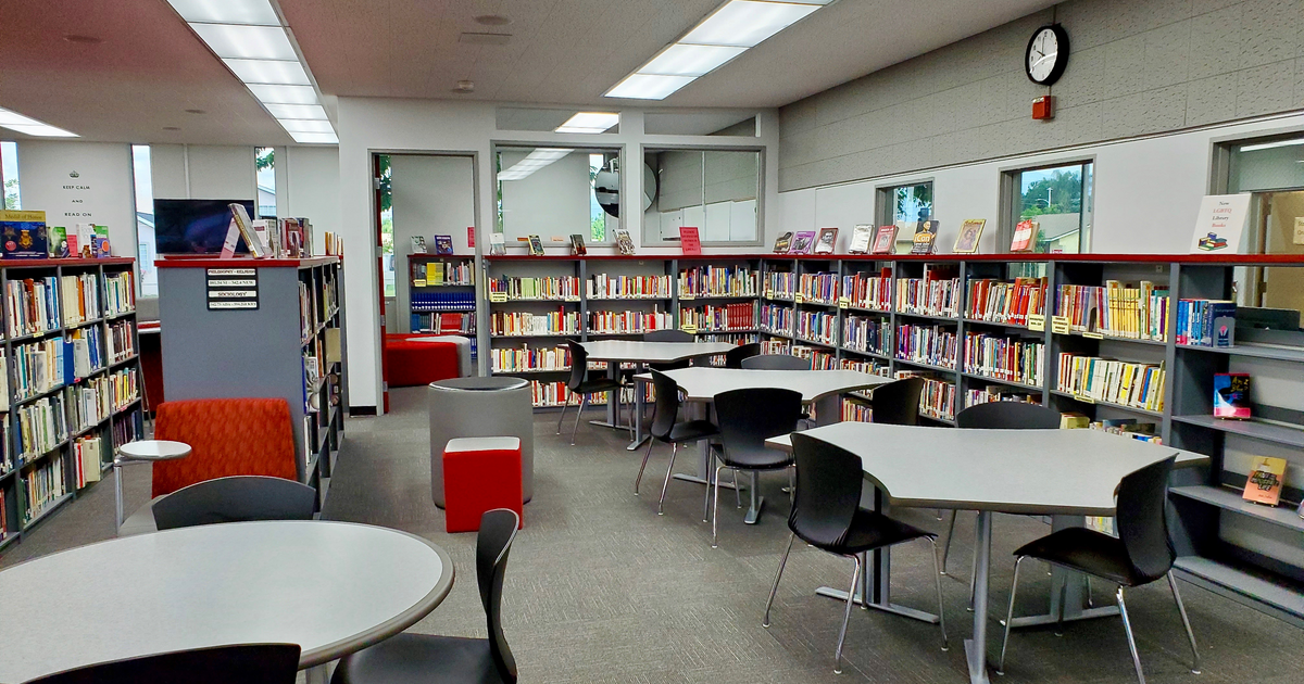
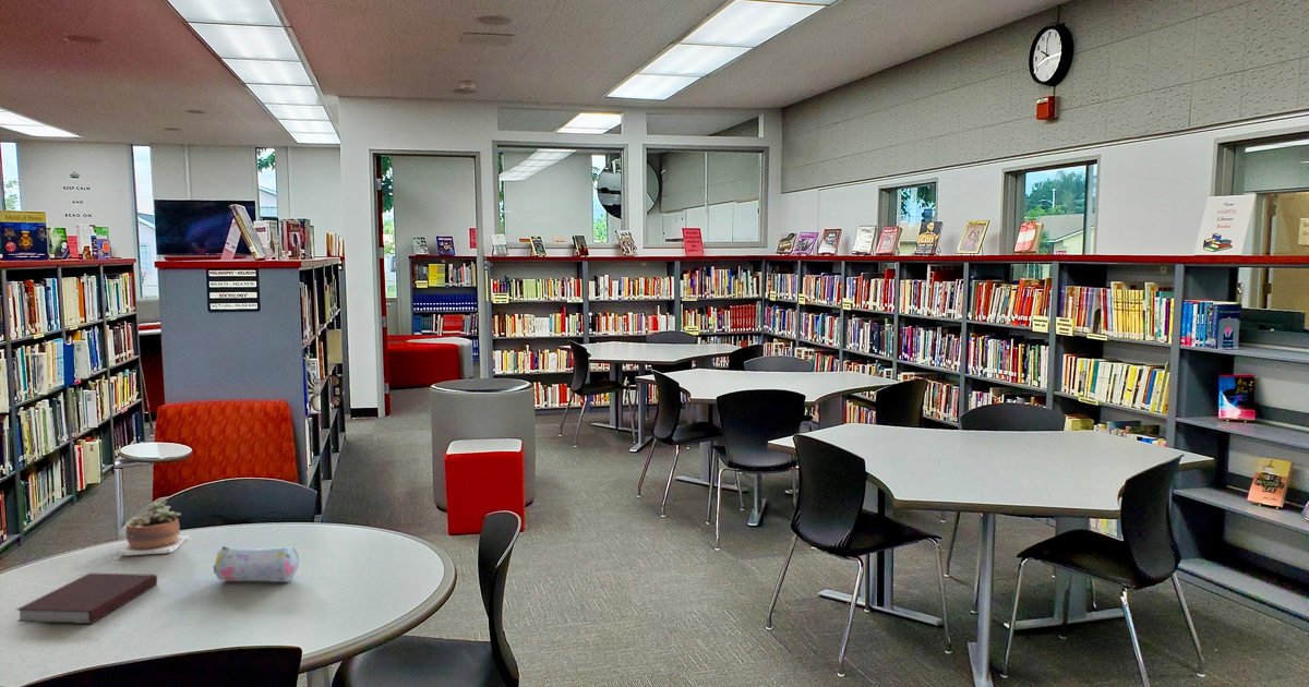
+ notebook (91, 596)
+ succulent plant (153, 526)
+ pencil case (256, 563)
